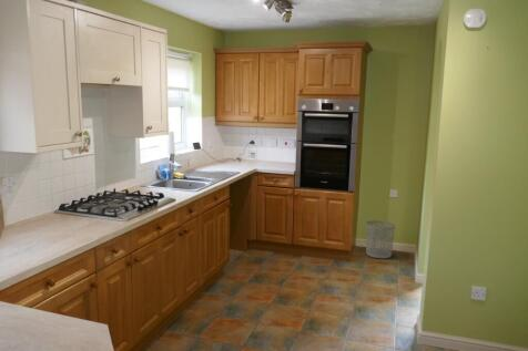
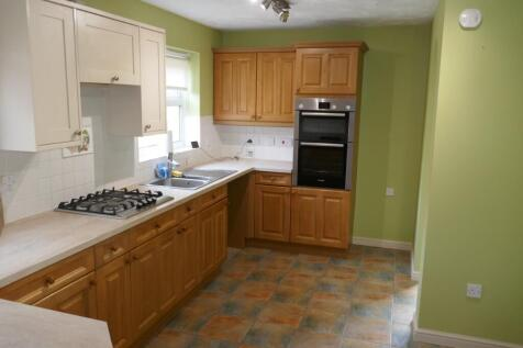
- waste bin (379, 238)
